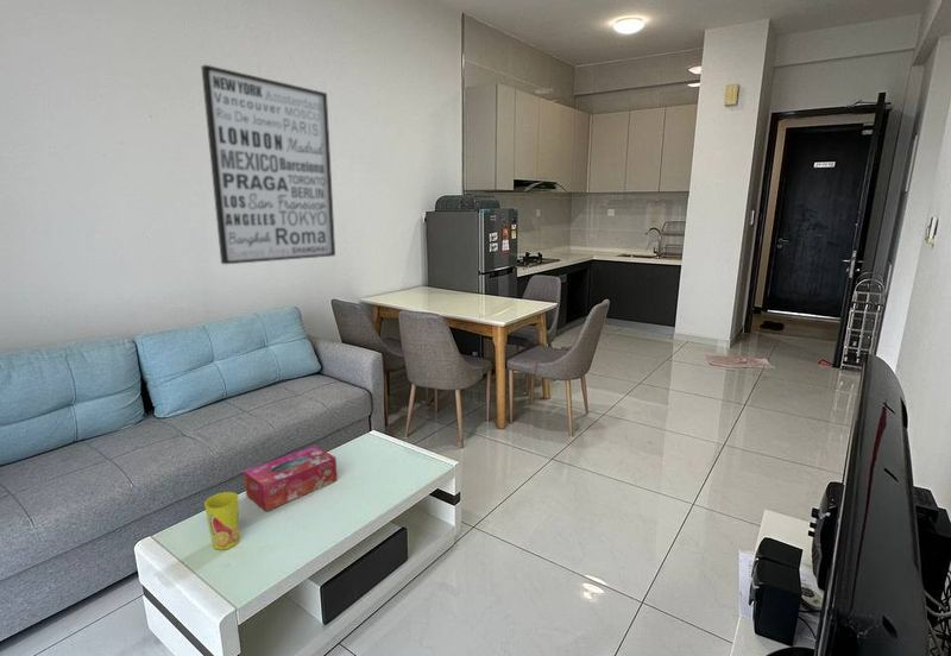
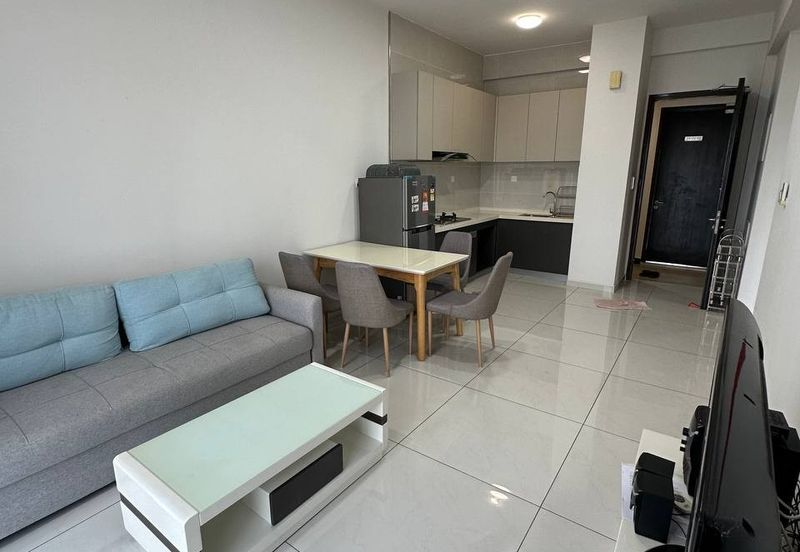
- wall art (277, 172)
- cup (223, 521)
- tissue box (291, 475)
